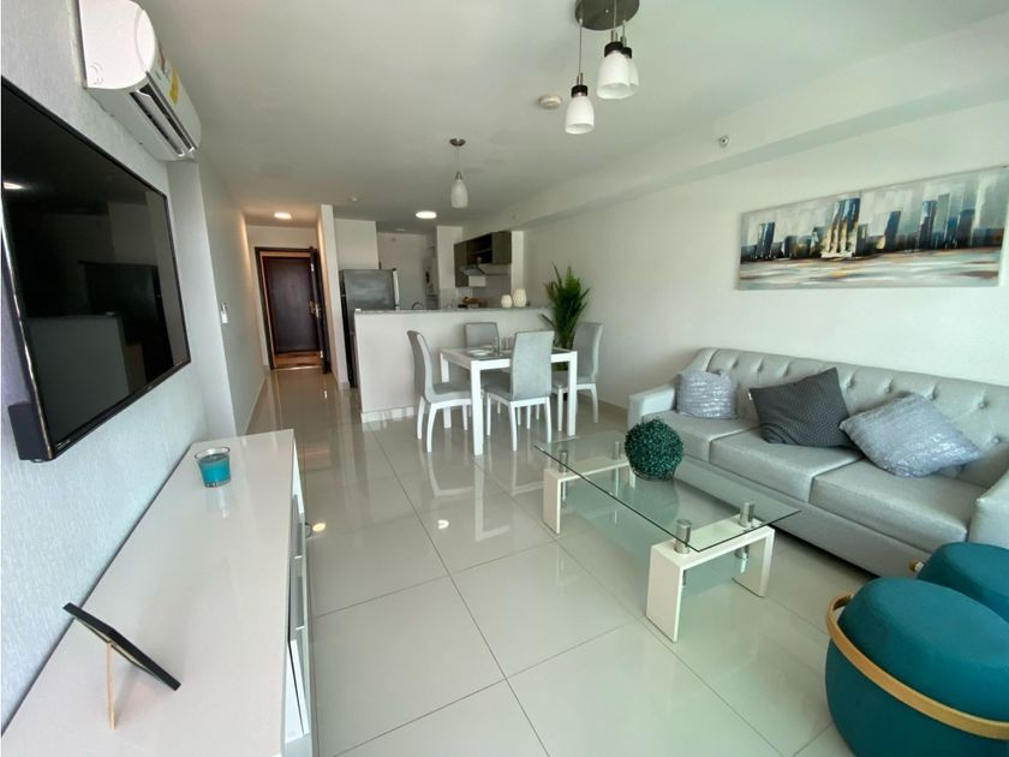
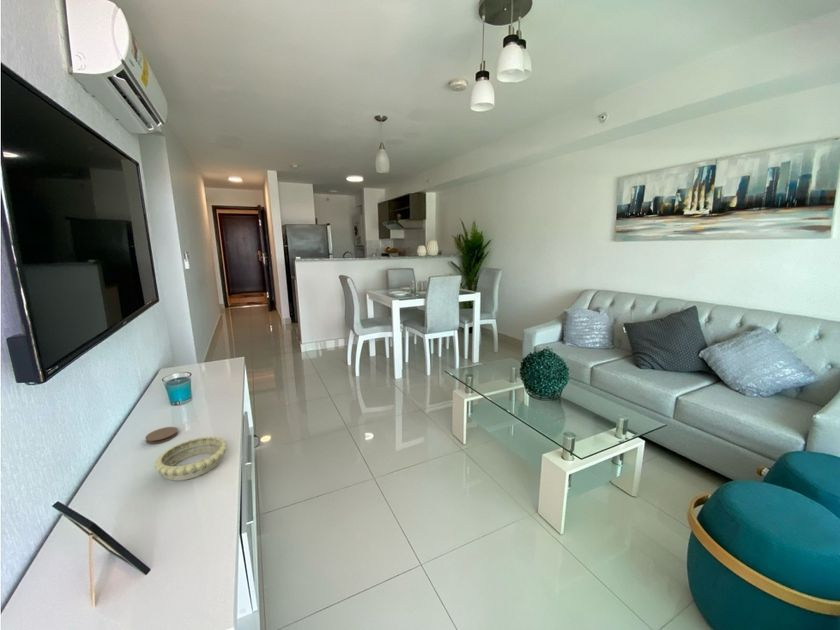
+ decorative bowl (192, 455)
+ coaster (162, 435)
